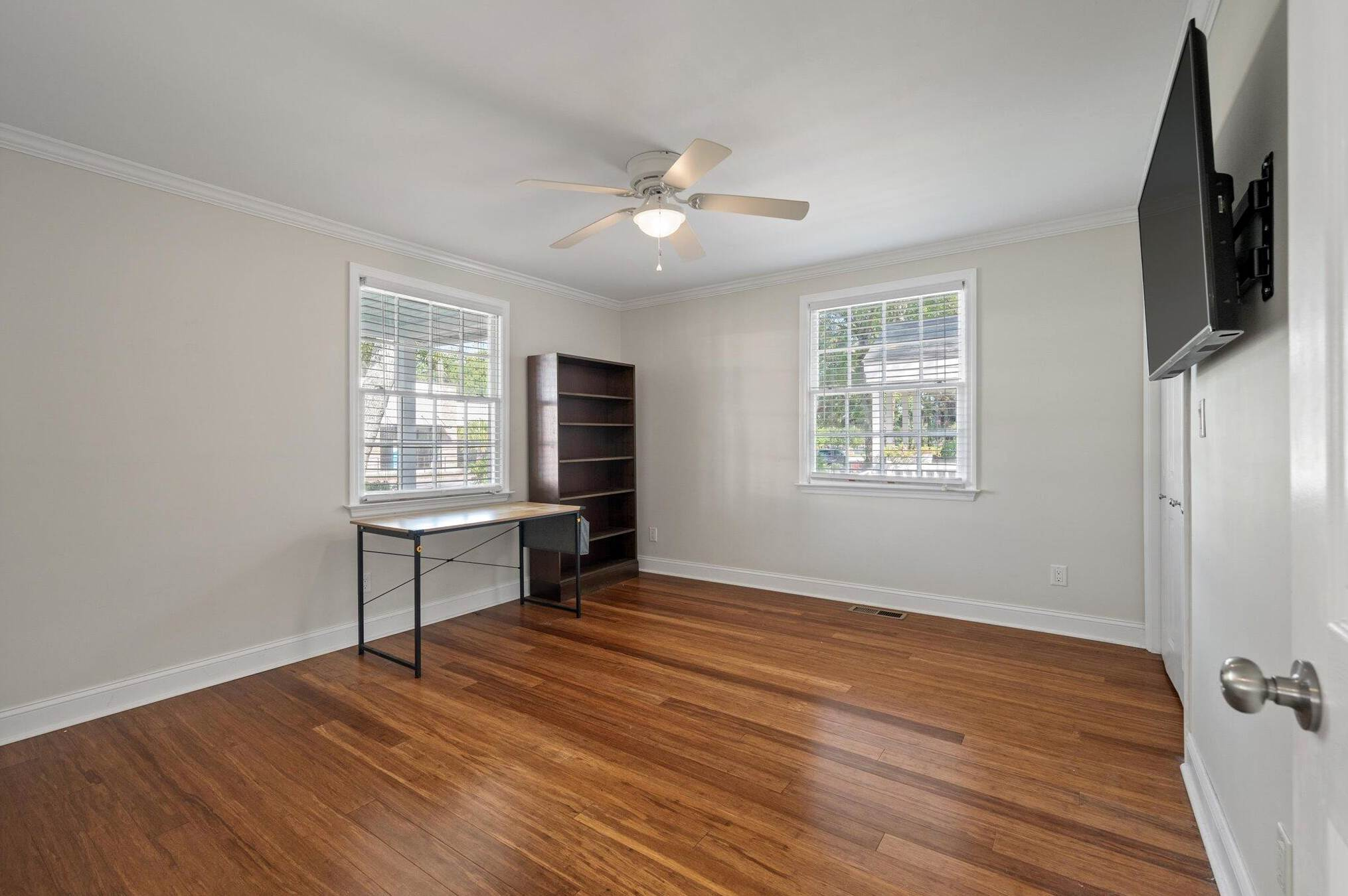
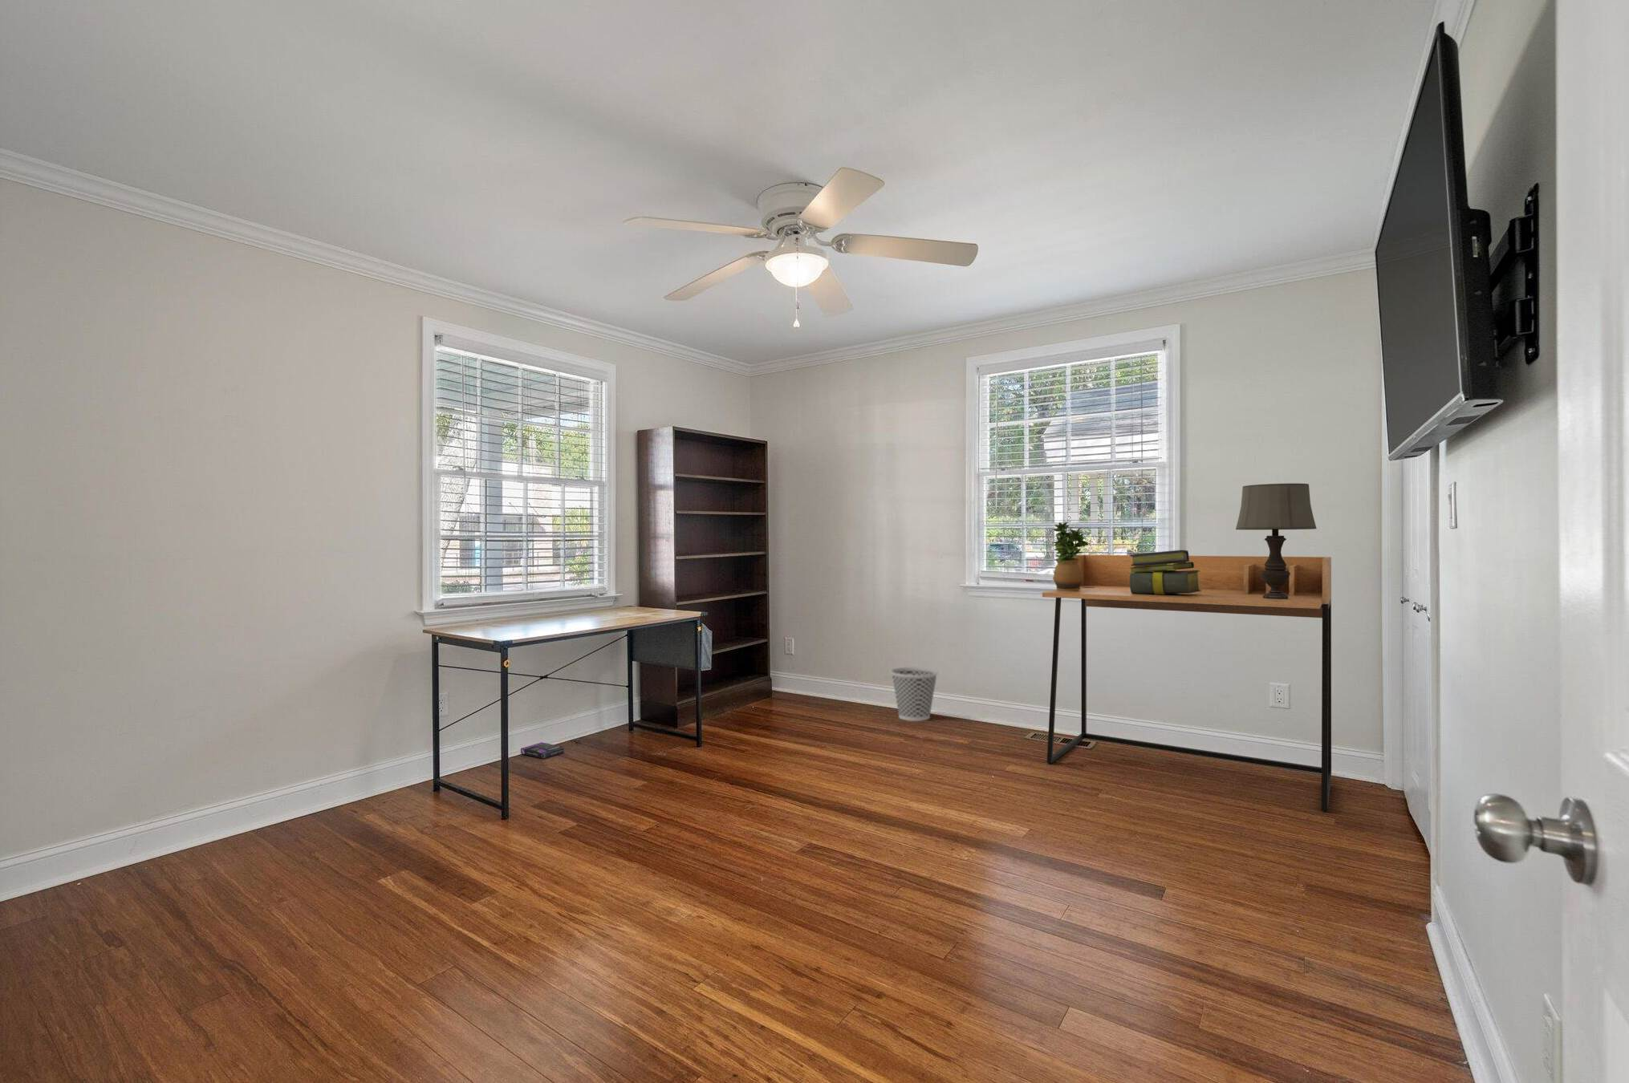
+ desk (1183, 610)
+ wastebasket (914, 694)
+ table lamp (1275, 542)
+ potted plant (1069, 556)
+ box (541, 751)
+ stack of books (1161, 572)
